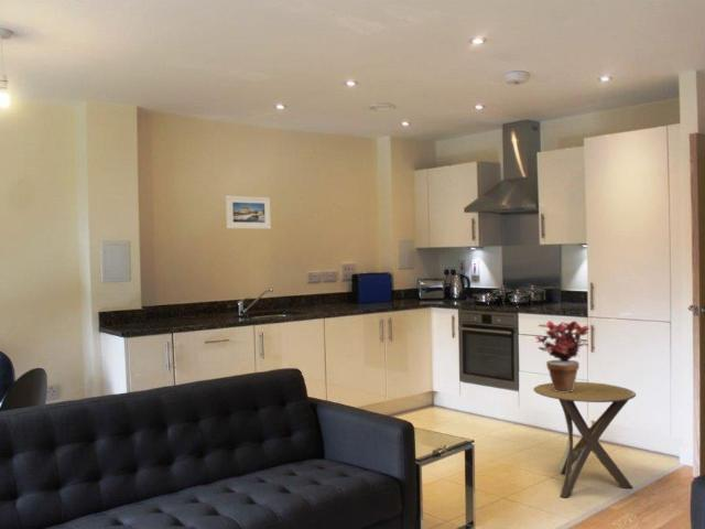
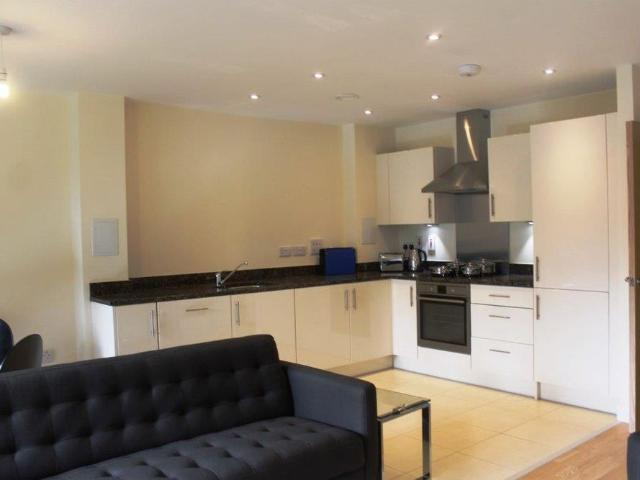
- side table (584, 436)
- potted plant (562, 354)
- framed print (248, 212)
